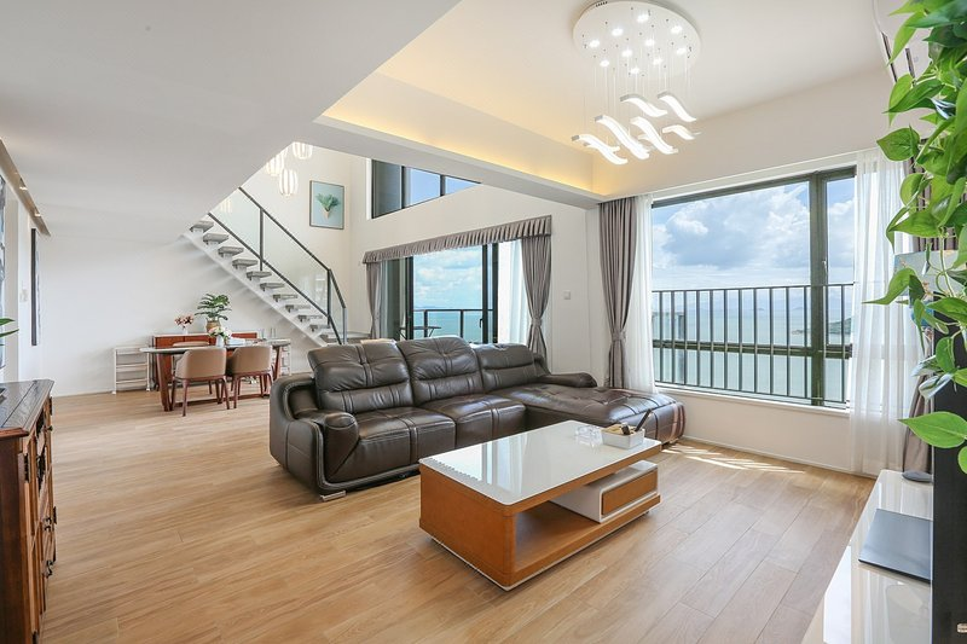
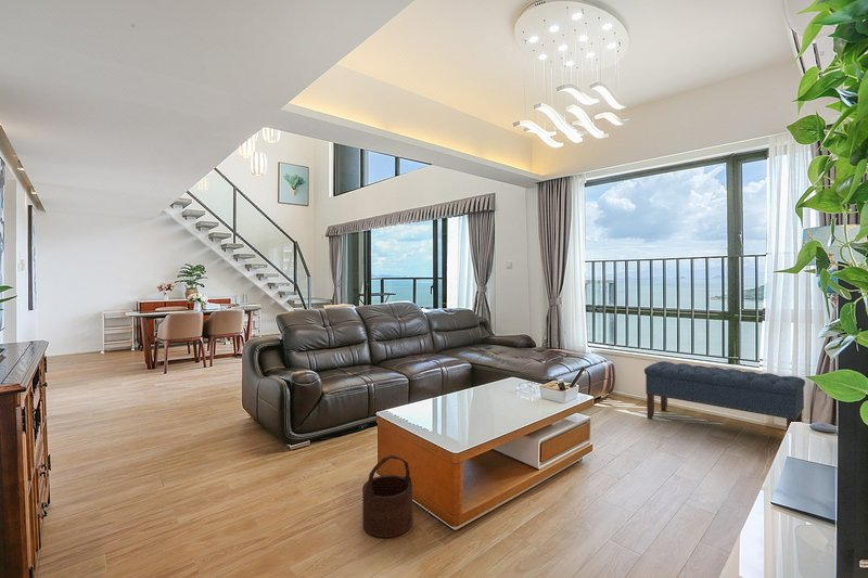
+ bench (718, 398)
+ wooden bucket (387, 489)
